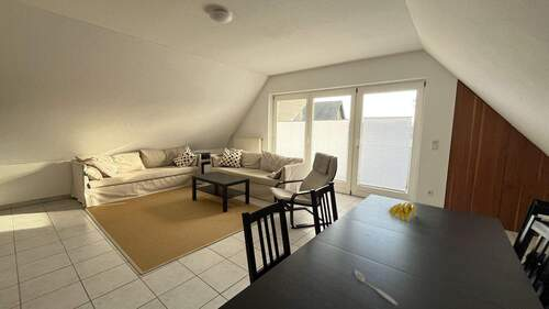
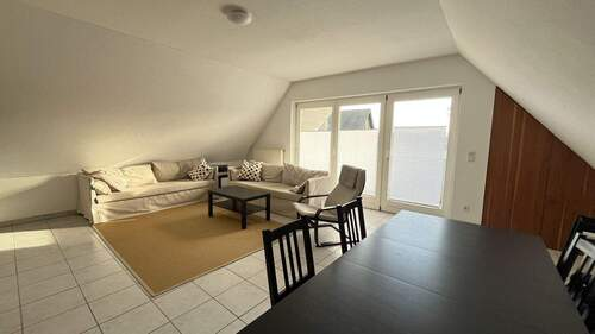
- banana (408, 210)
- spoon (373, 287)
